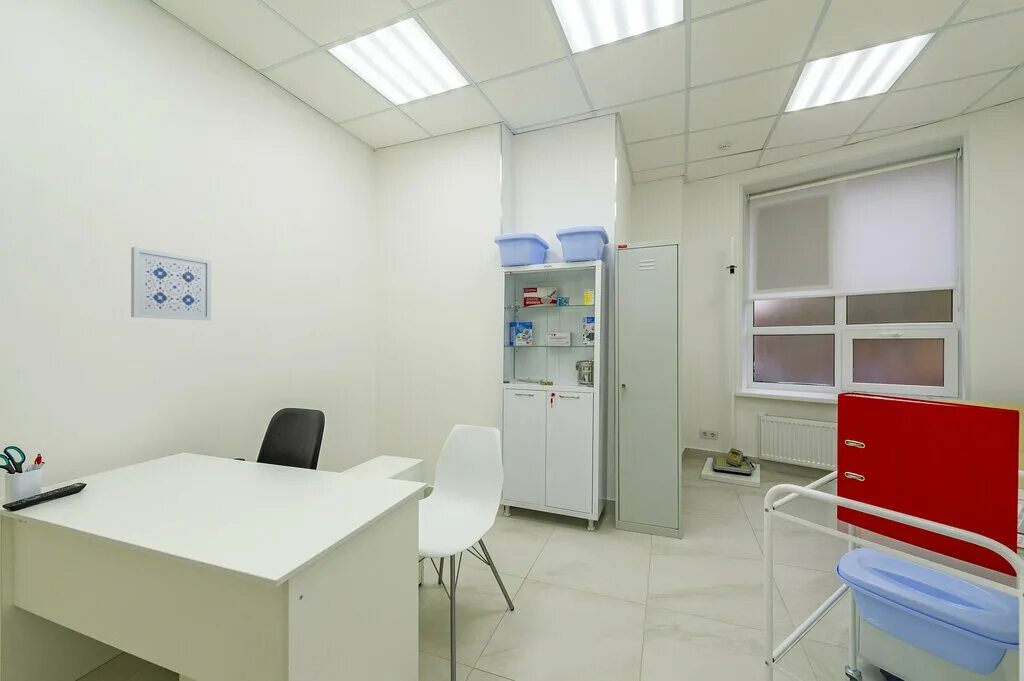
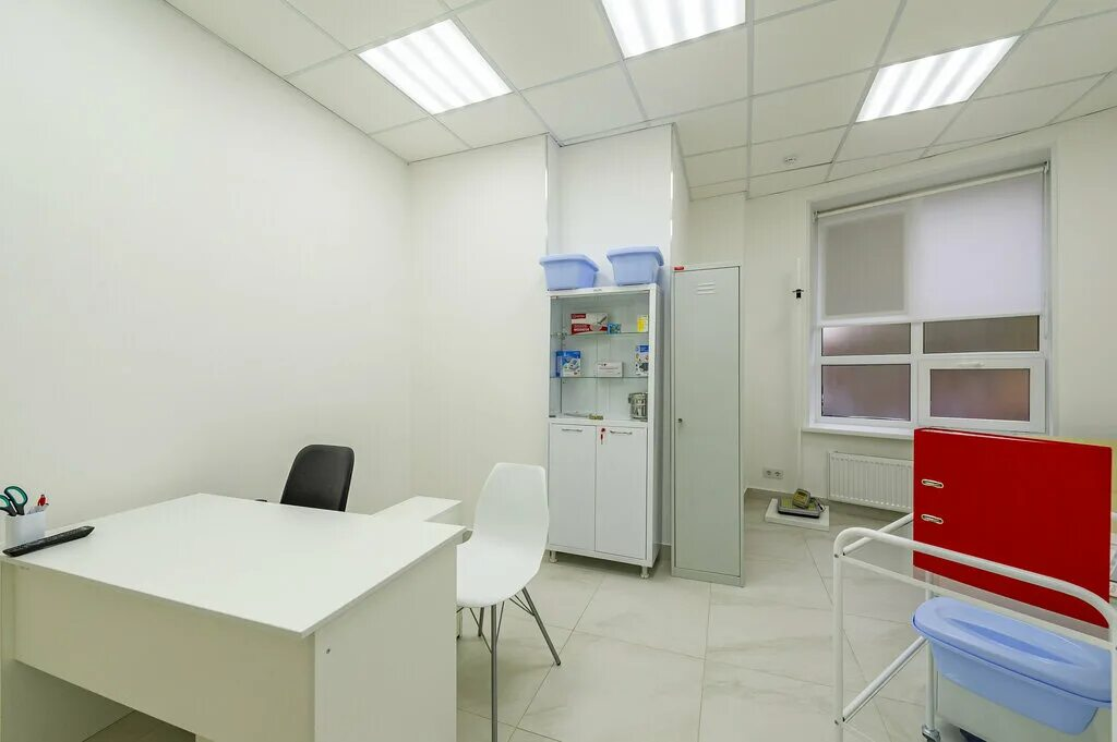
- wall art (174, 286)
